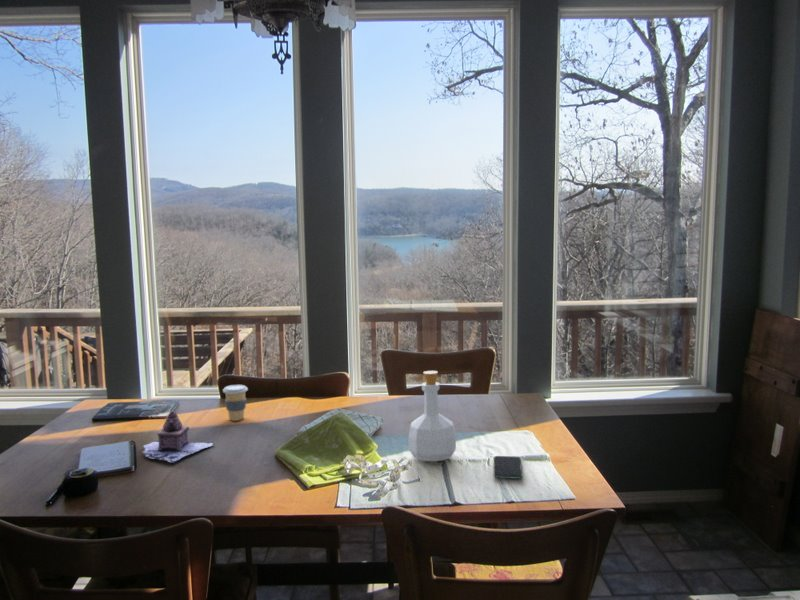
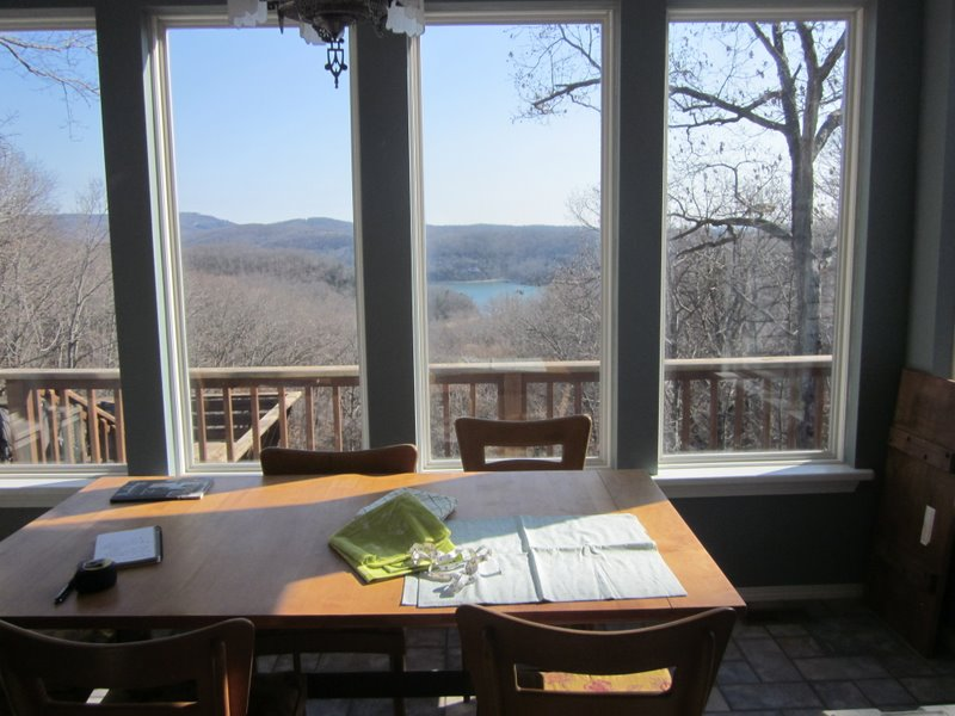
- teapot (171, 431)
- coffee cup (235, 402)
- bottle (432, 415)
- smartphone (507, 466)
